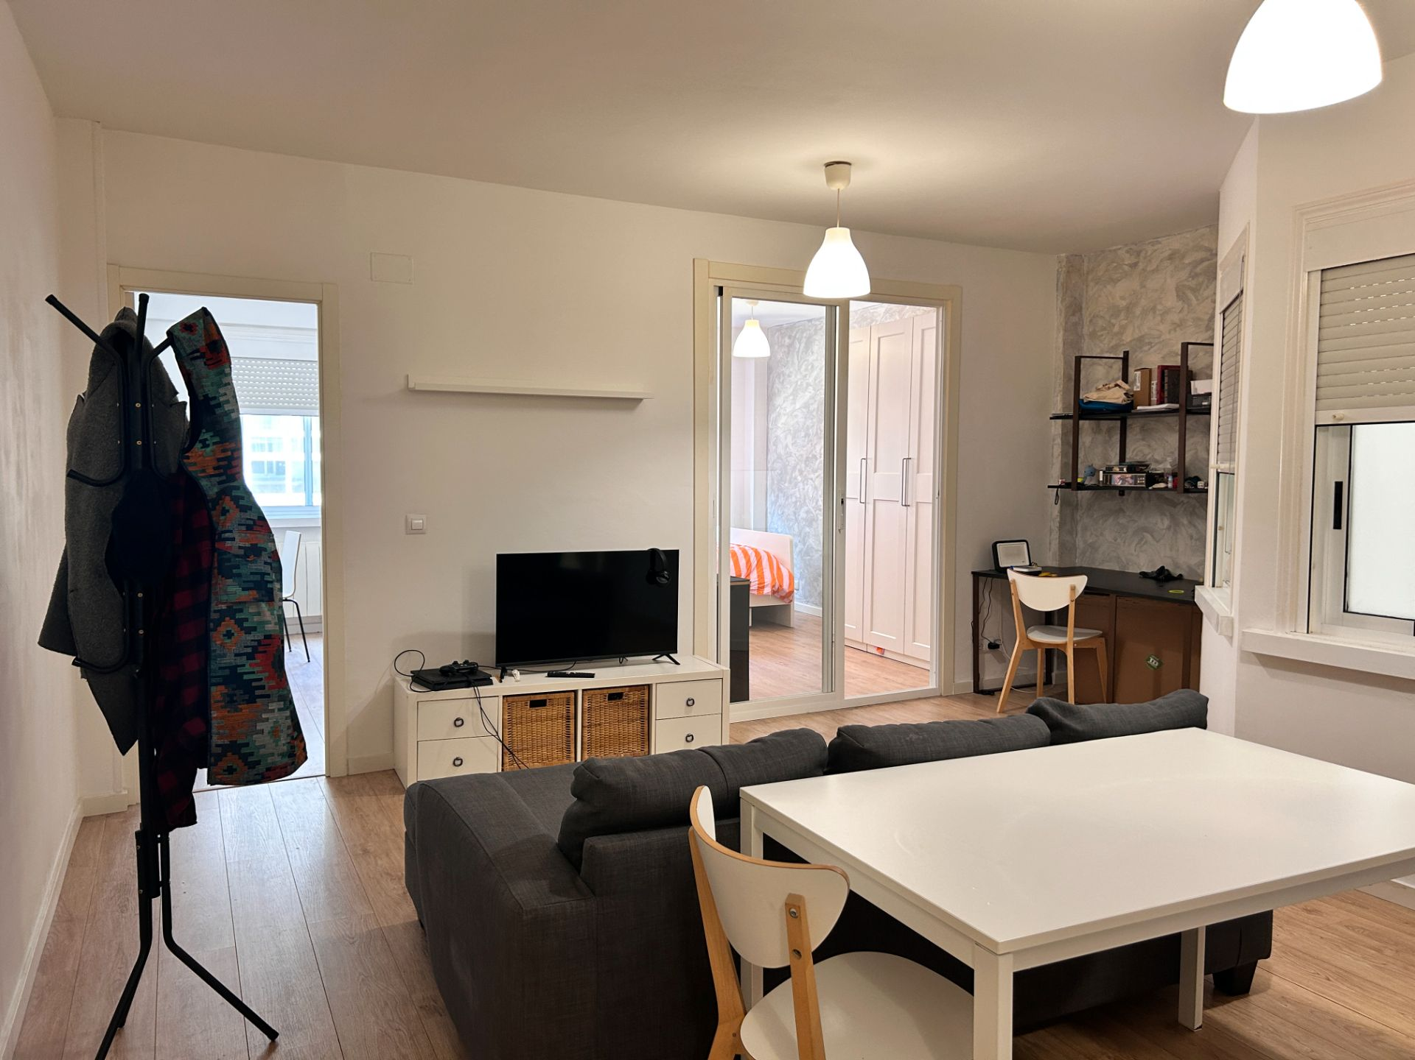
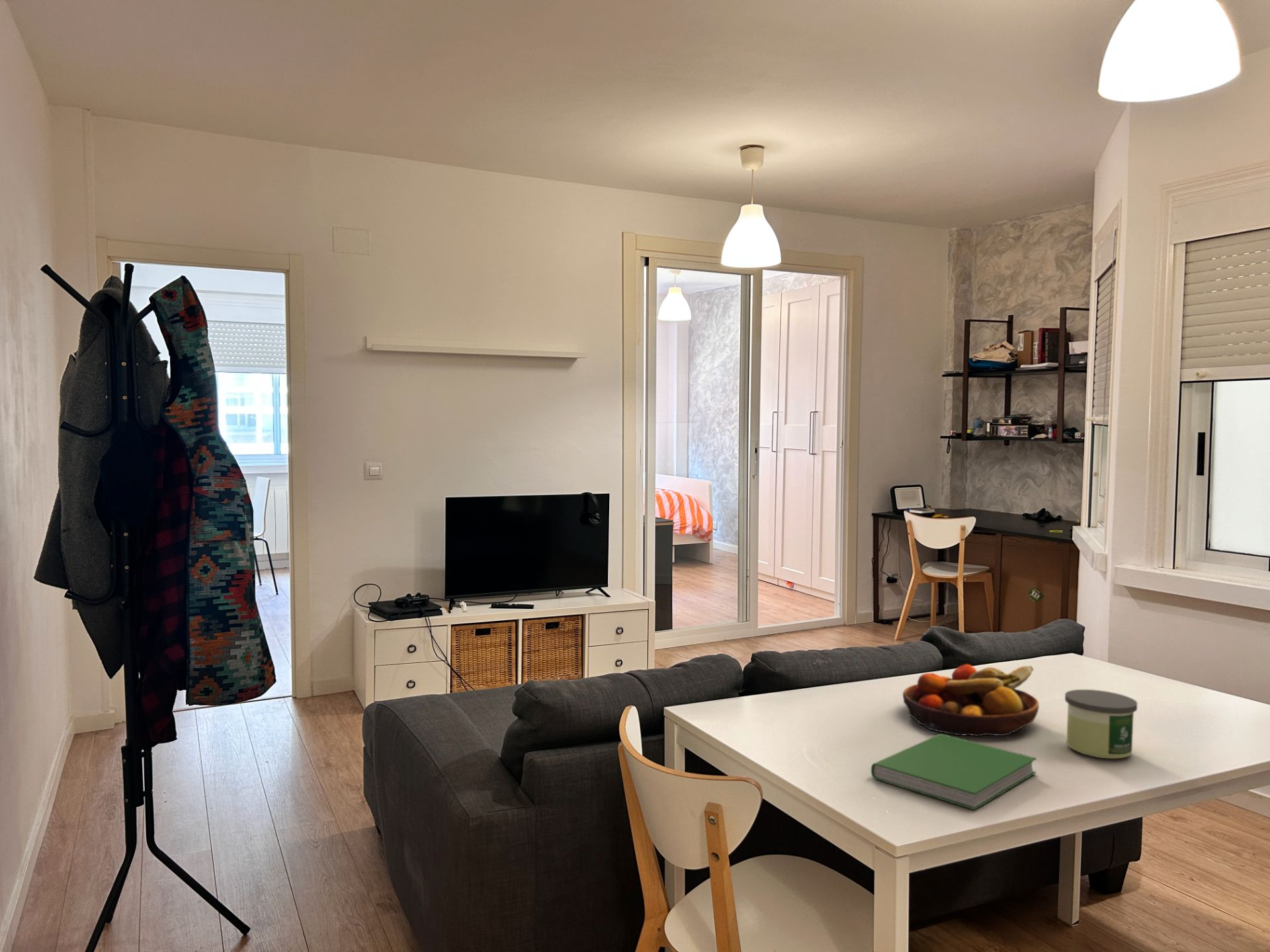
+ hardcover book (954, 768)
+ fruit bowl (970, 692)
+ candle (1099, 724)
